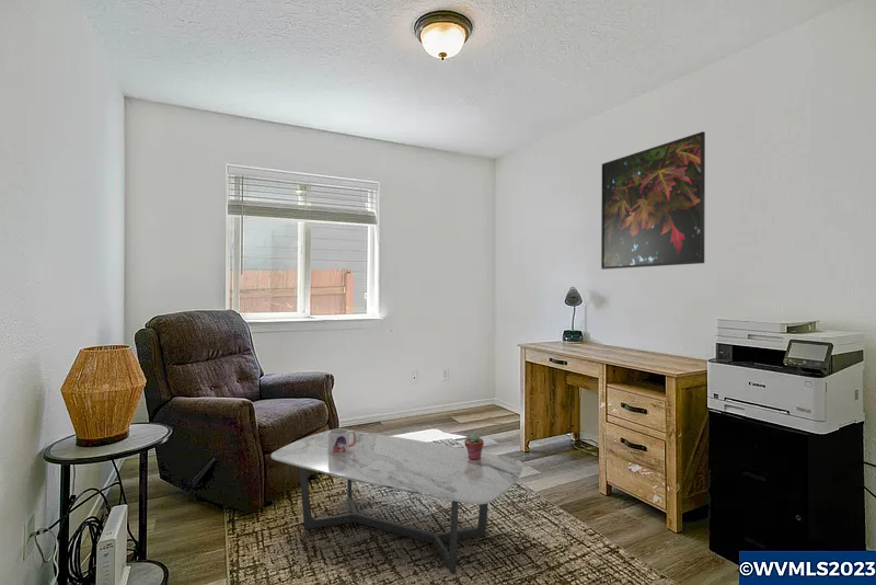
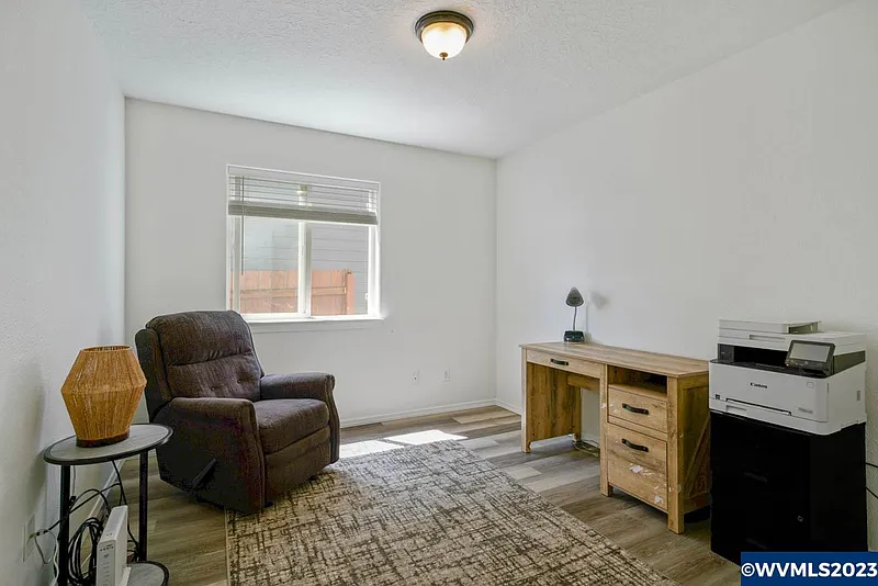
- coffee table (393, 489)
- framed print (647, 207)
- mug (342, 439)
- potted succulent (474, 445)
